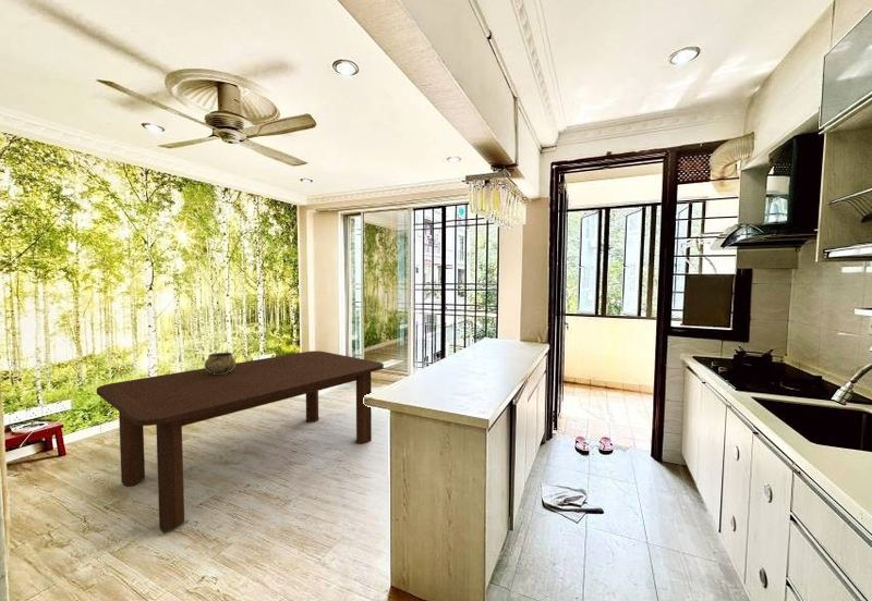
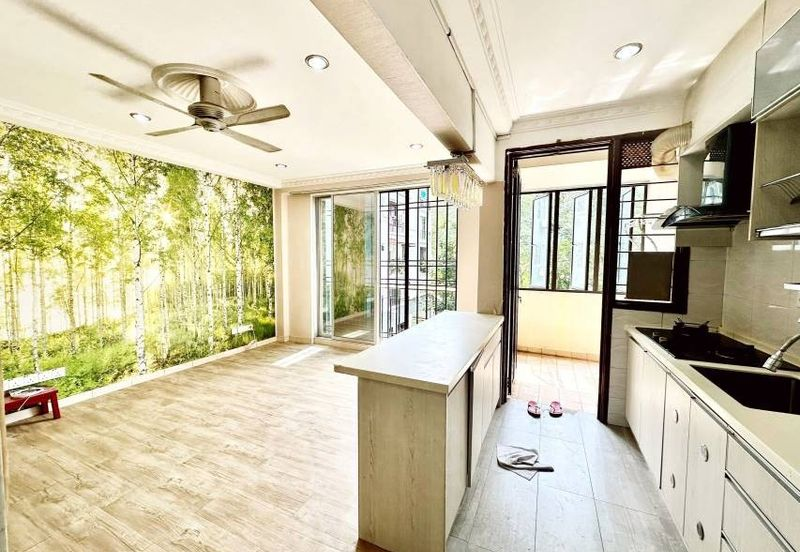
- dining table (256, 406)
- decorative bowl (220, 363)
